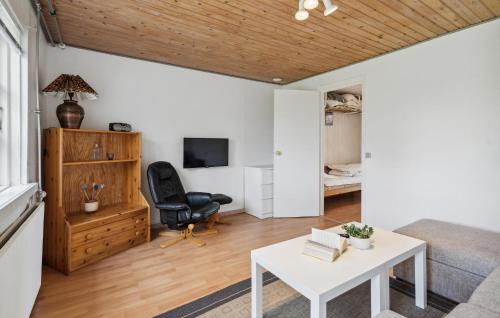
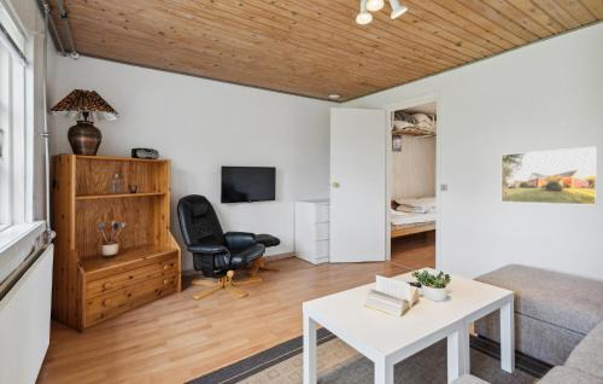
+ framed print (544, 176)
